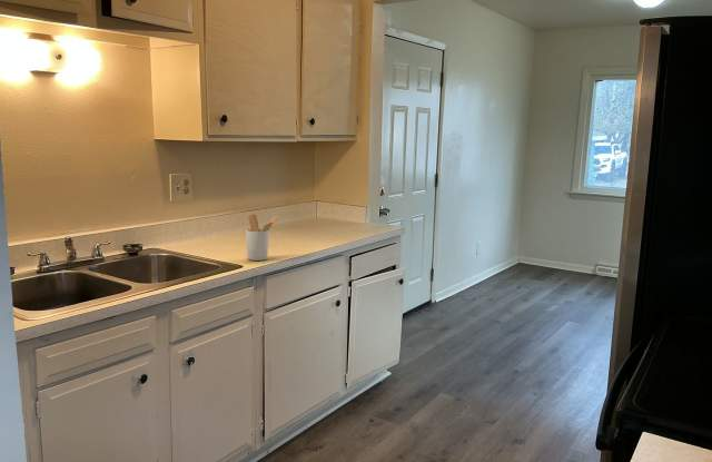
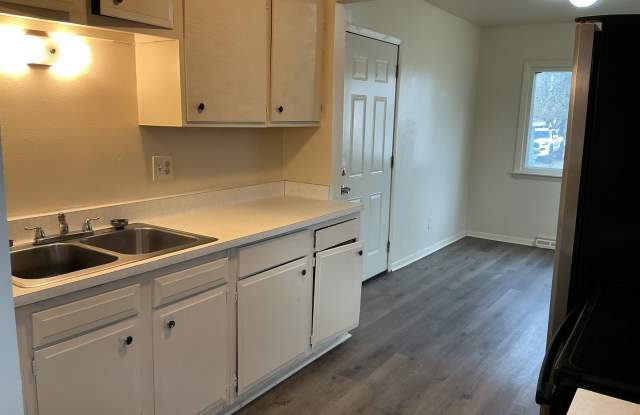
- utensil holder (263, 236)
